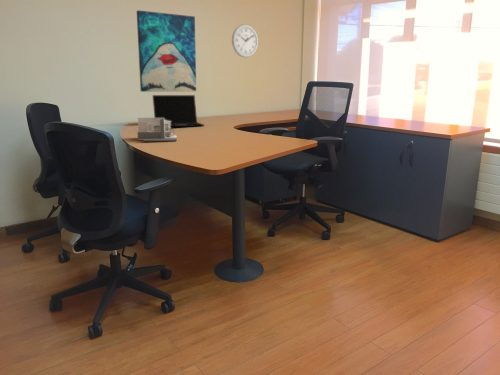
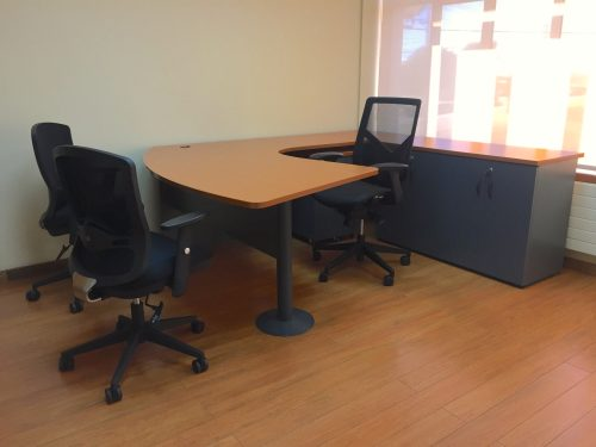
- architectural model (157, 129)
- laptop (178, 110)
- wall clock (245, 41)
- wall art (168, 53)
